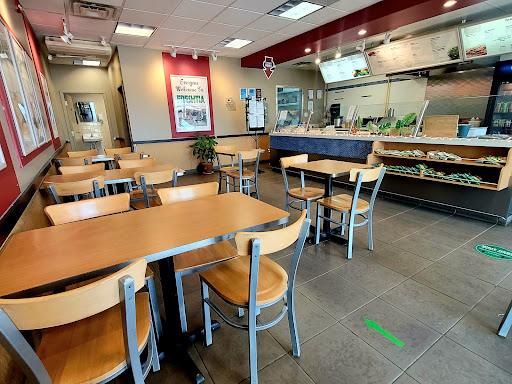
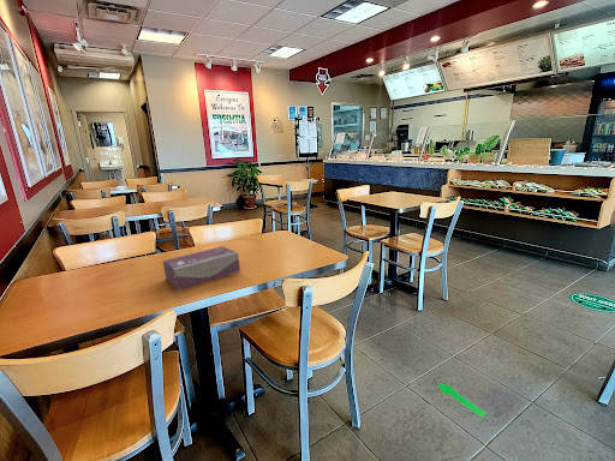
+ tissue box (202, 265)
